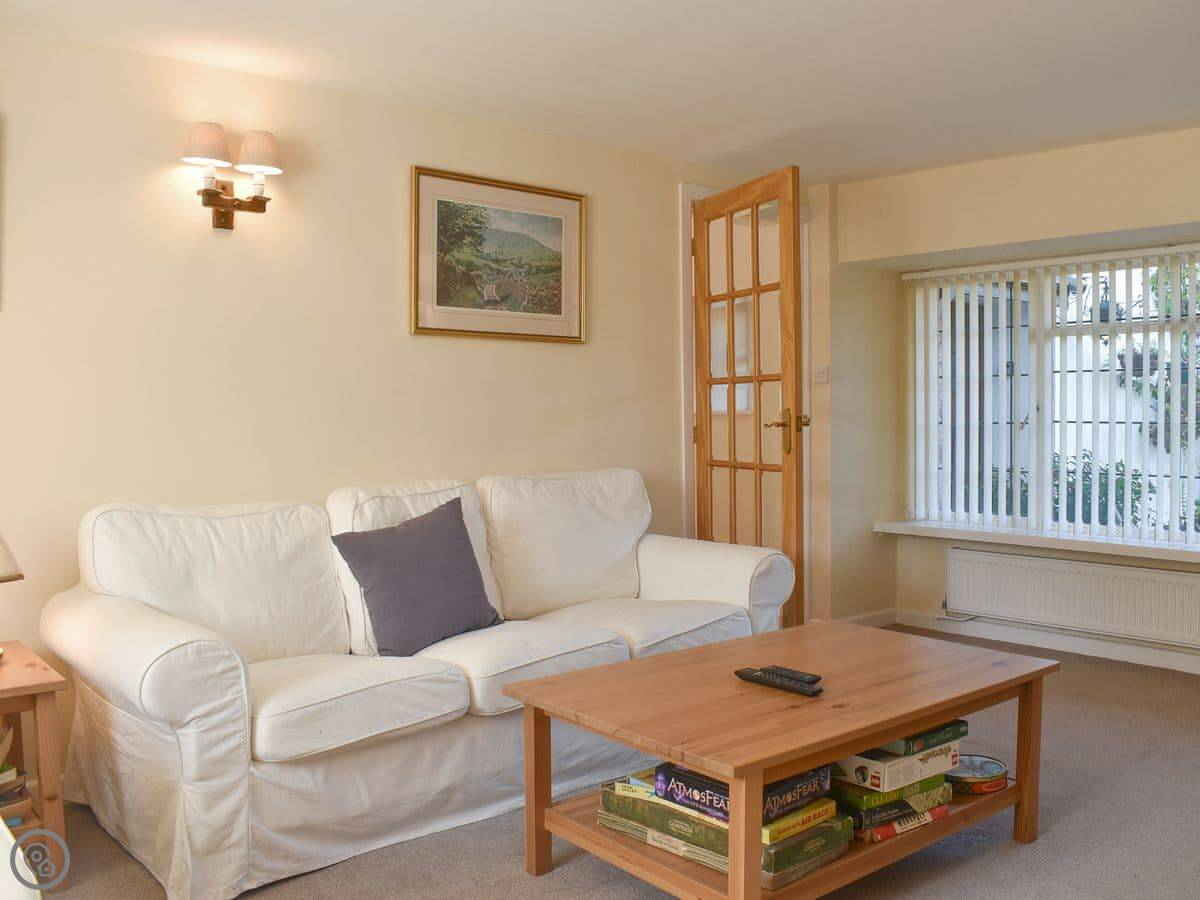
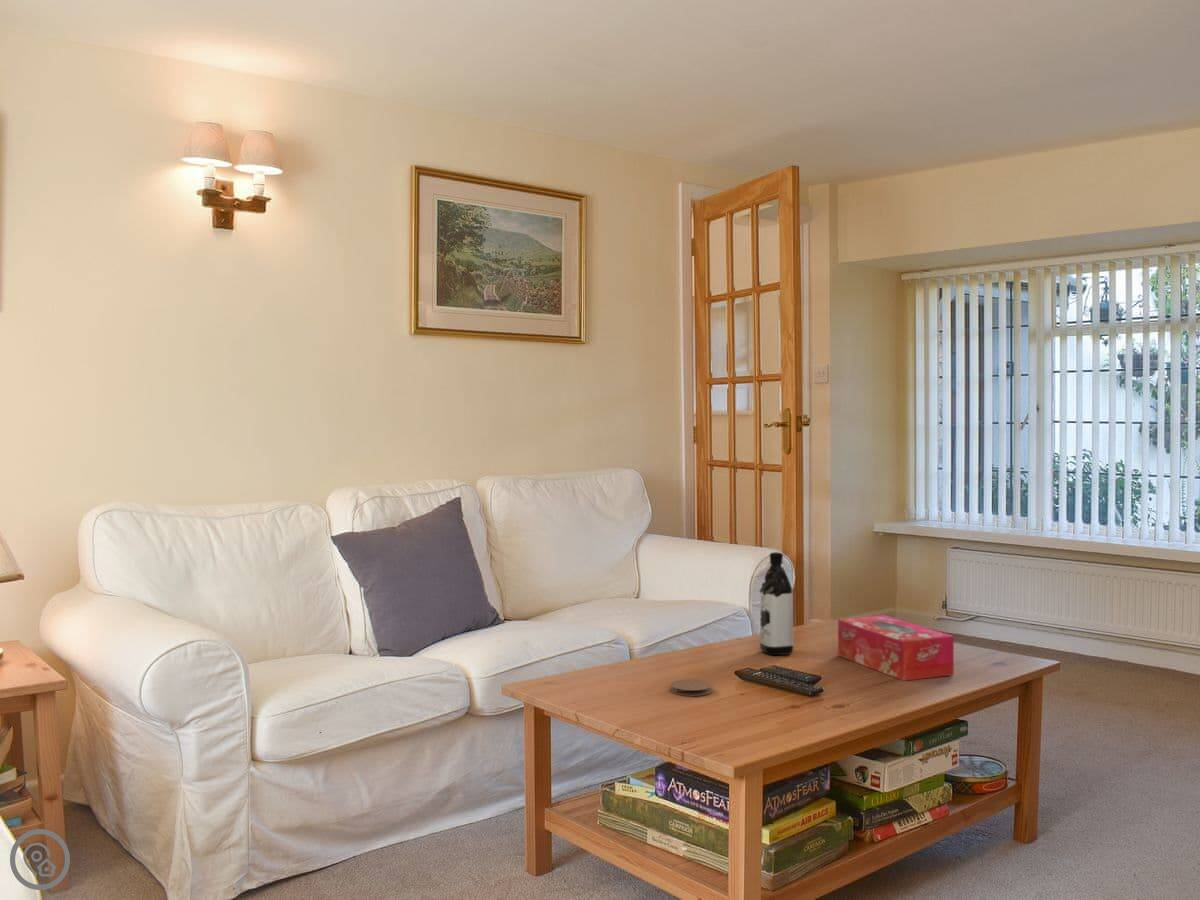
+ tissue box (893, 646)
+ coaster (691, 687)
+ water bottle (776, 602)
